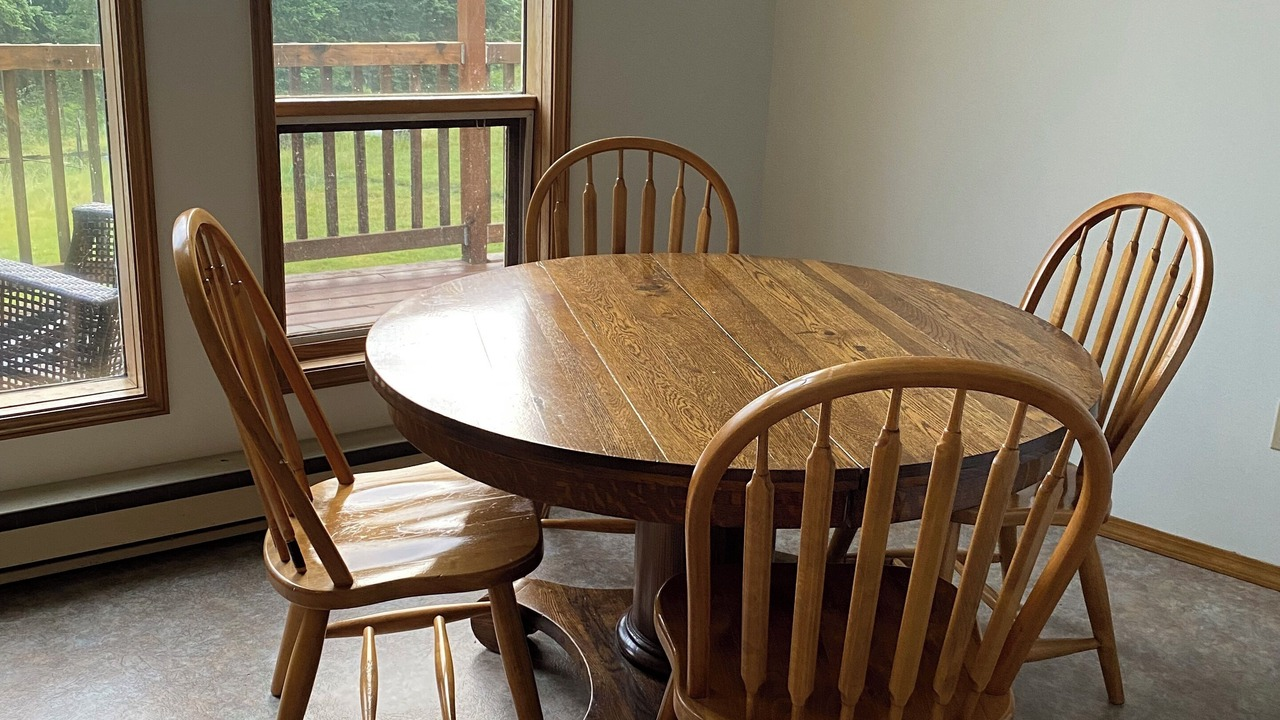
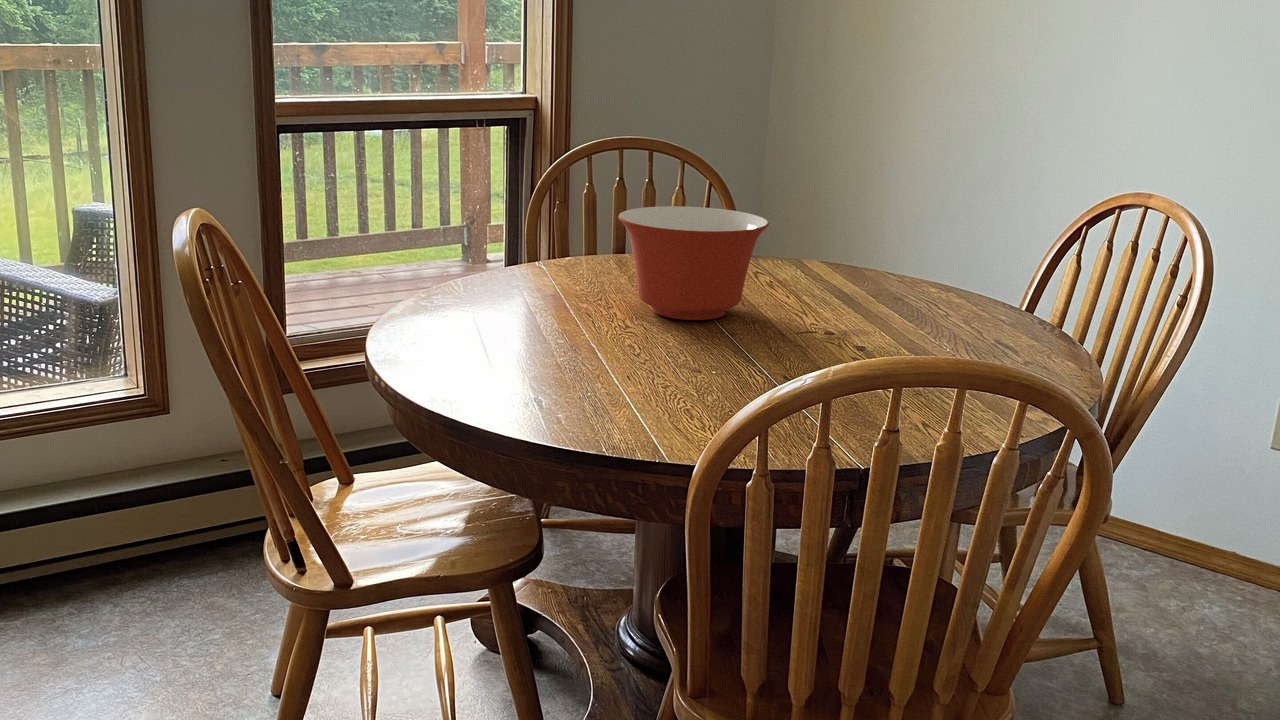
+ mixing bowl (691, 265)
